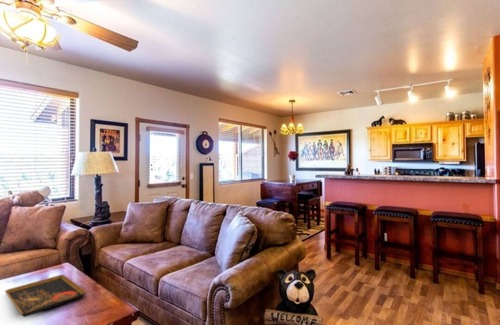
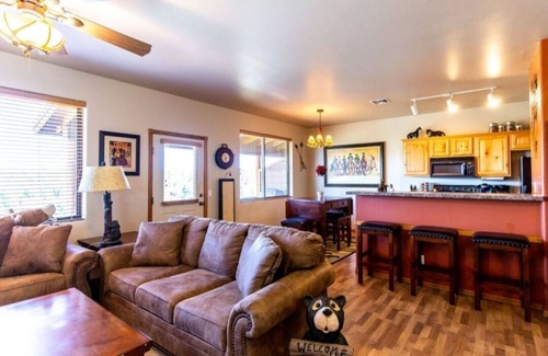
- decorative tray (45, 293)
